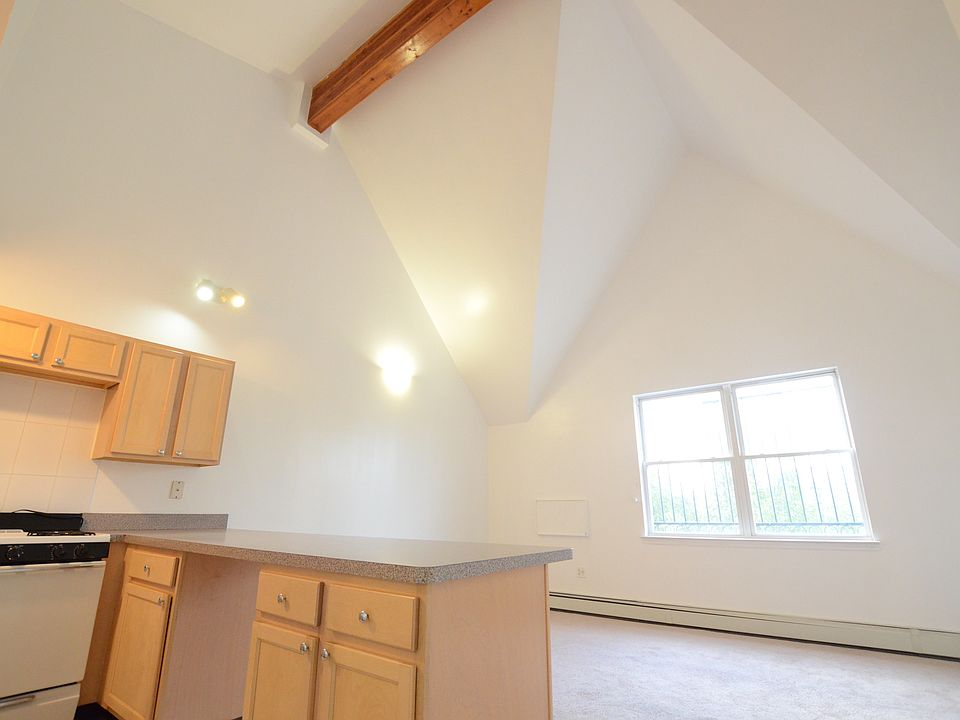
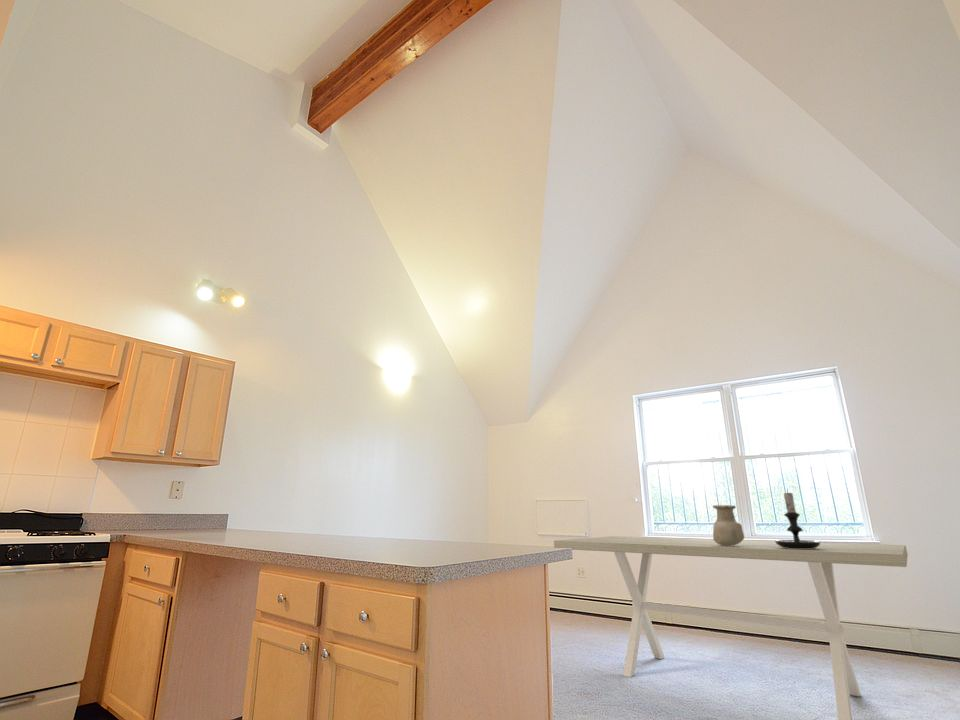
+ vase (726, 524)
+ candle holder (793, 517)
+ dining table (725, 611)
